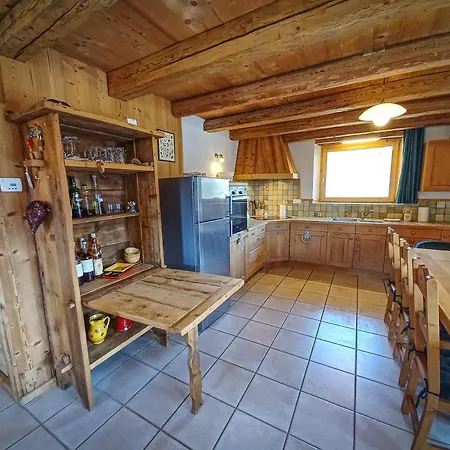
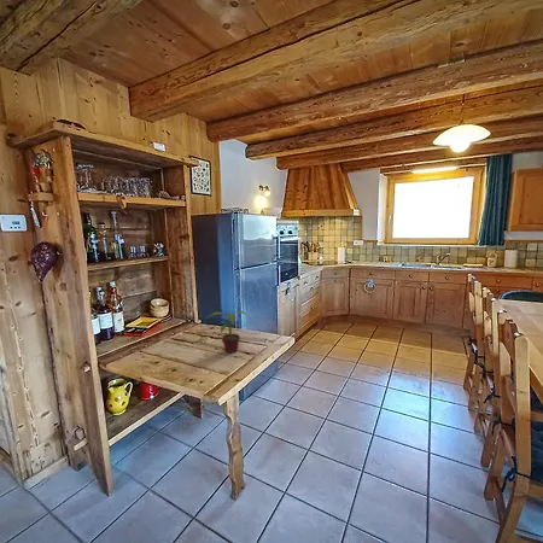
+ potted plant (229, 331)
